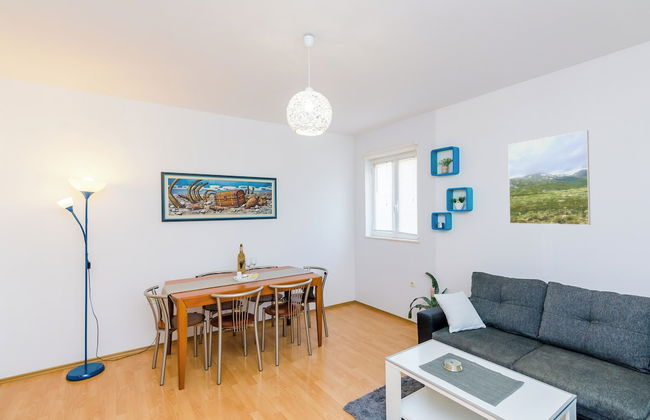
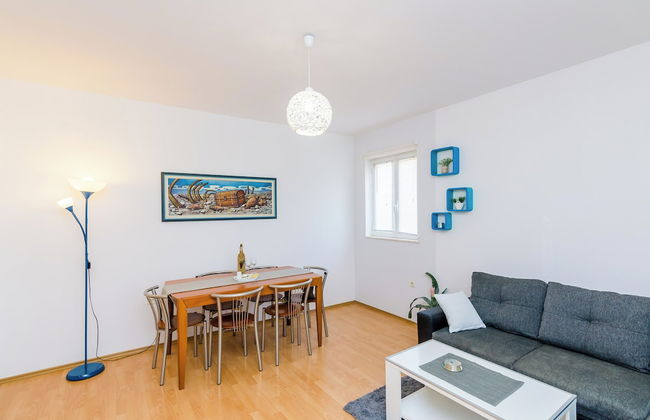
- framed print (545, 181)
